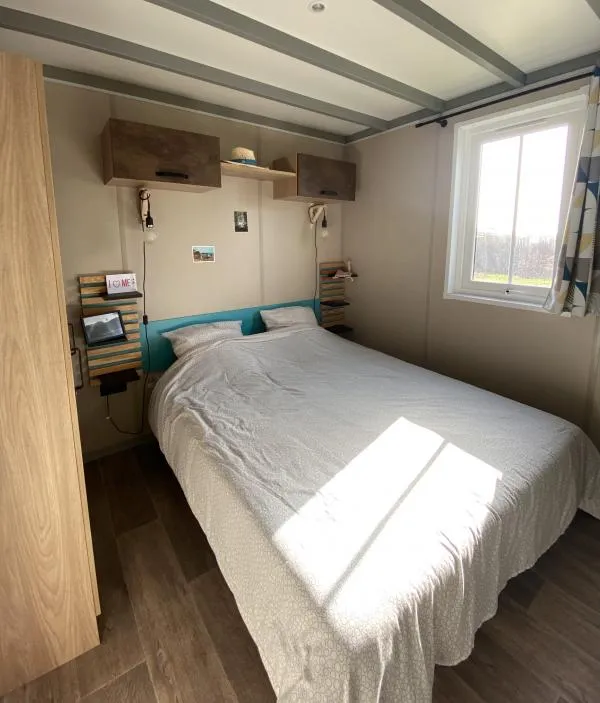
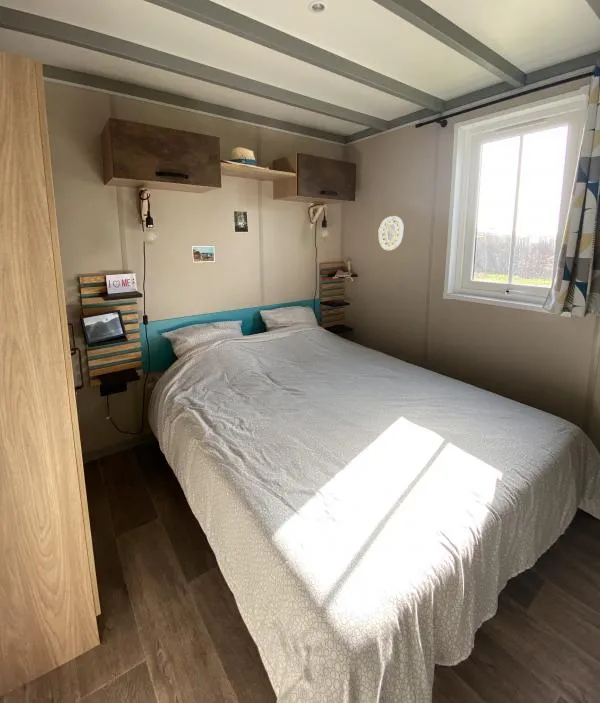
+ decorative plate (390, 233)
